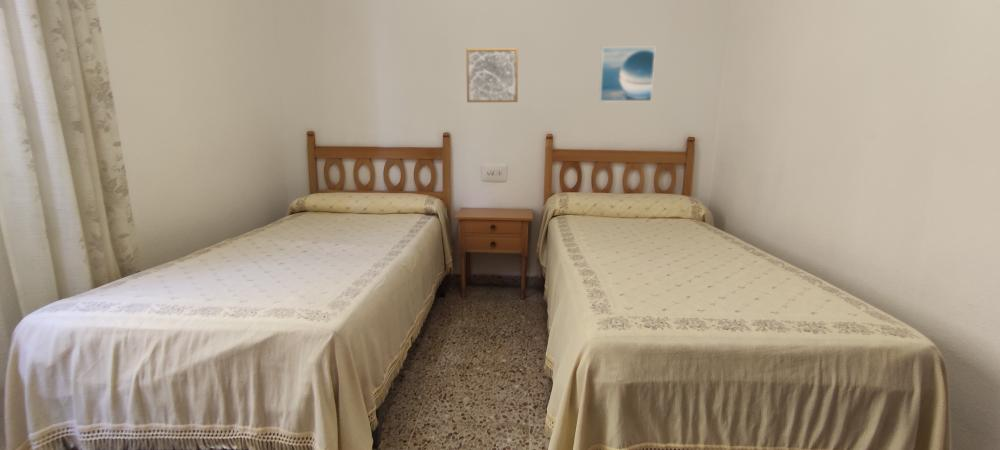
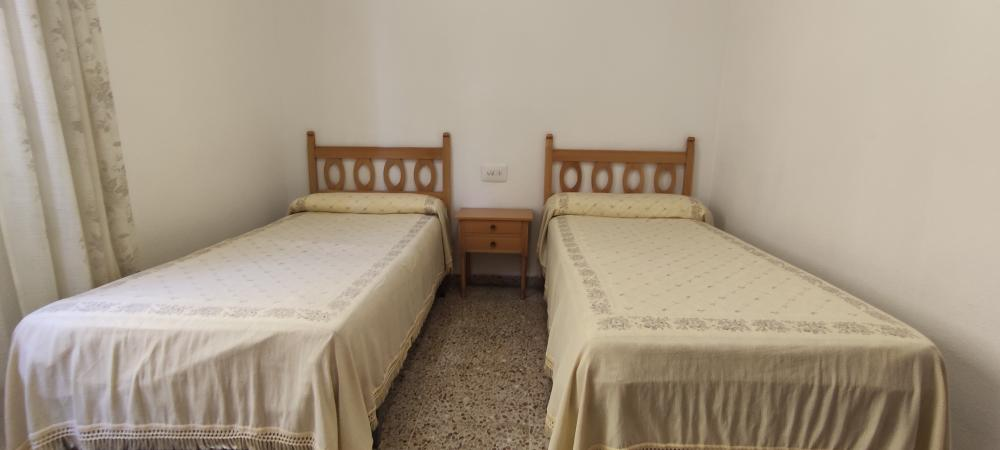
- wall art (492, 75)
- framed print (626, 74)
